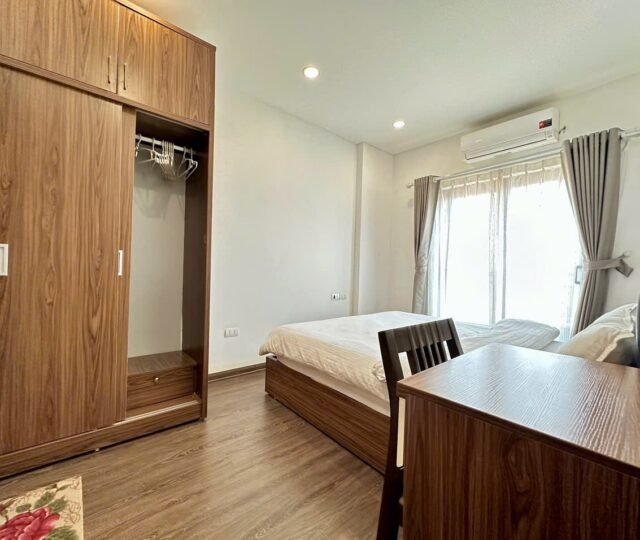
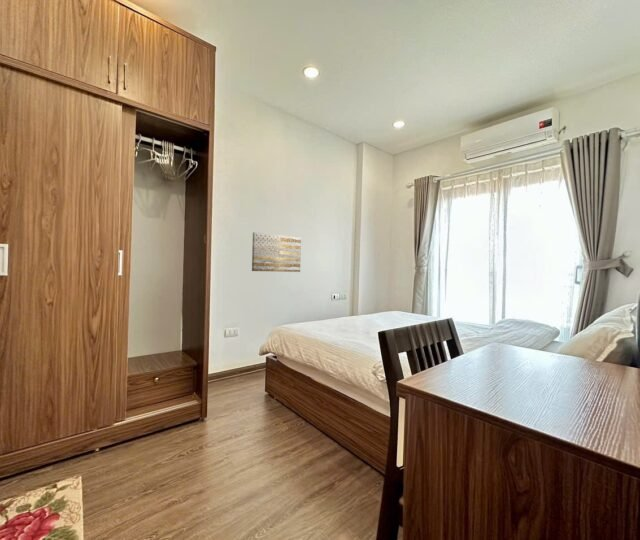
+ wall art (277, 253)
